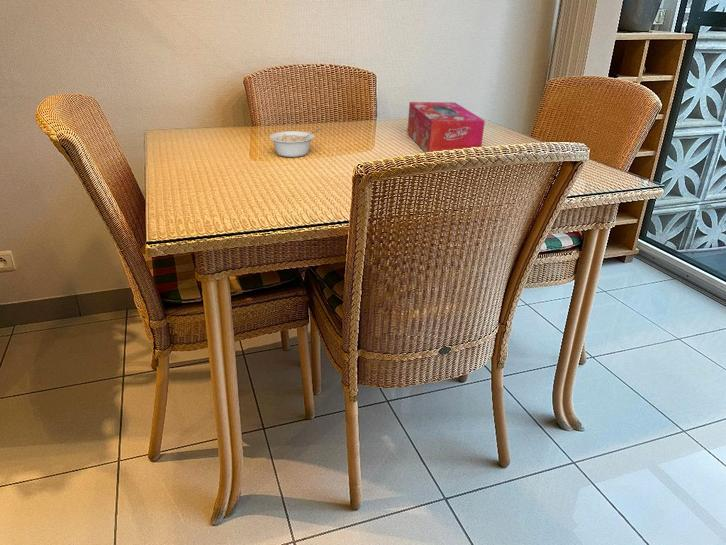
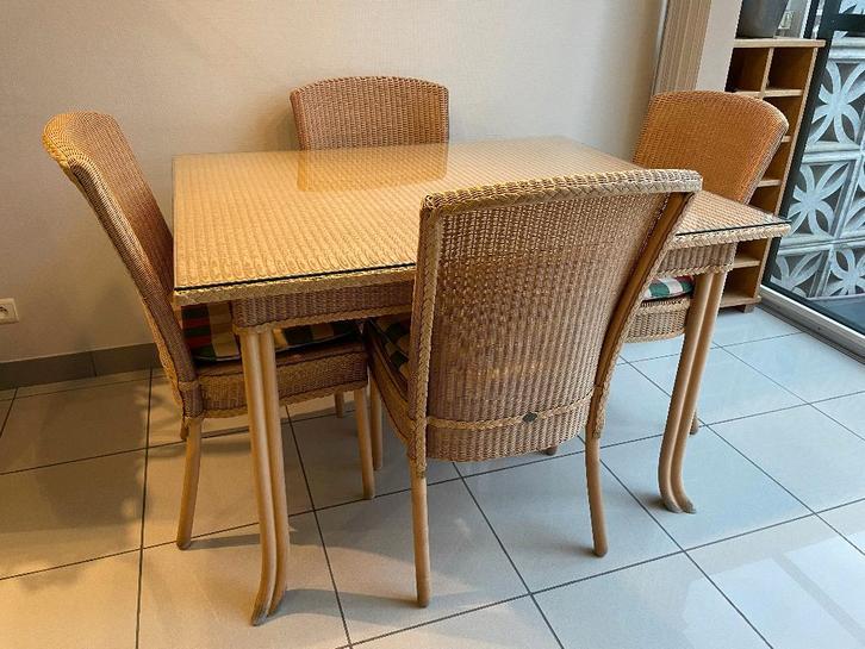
- tissue box (442, 127)
- legume (293, 142)
